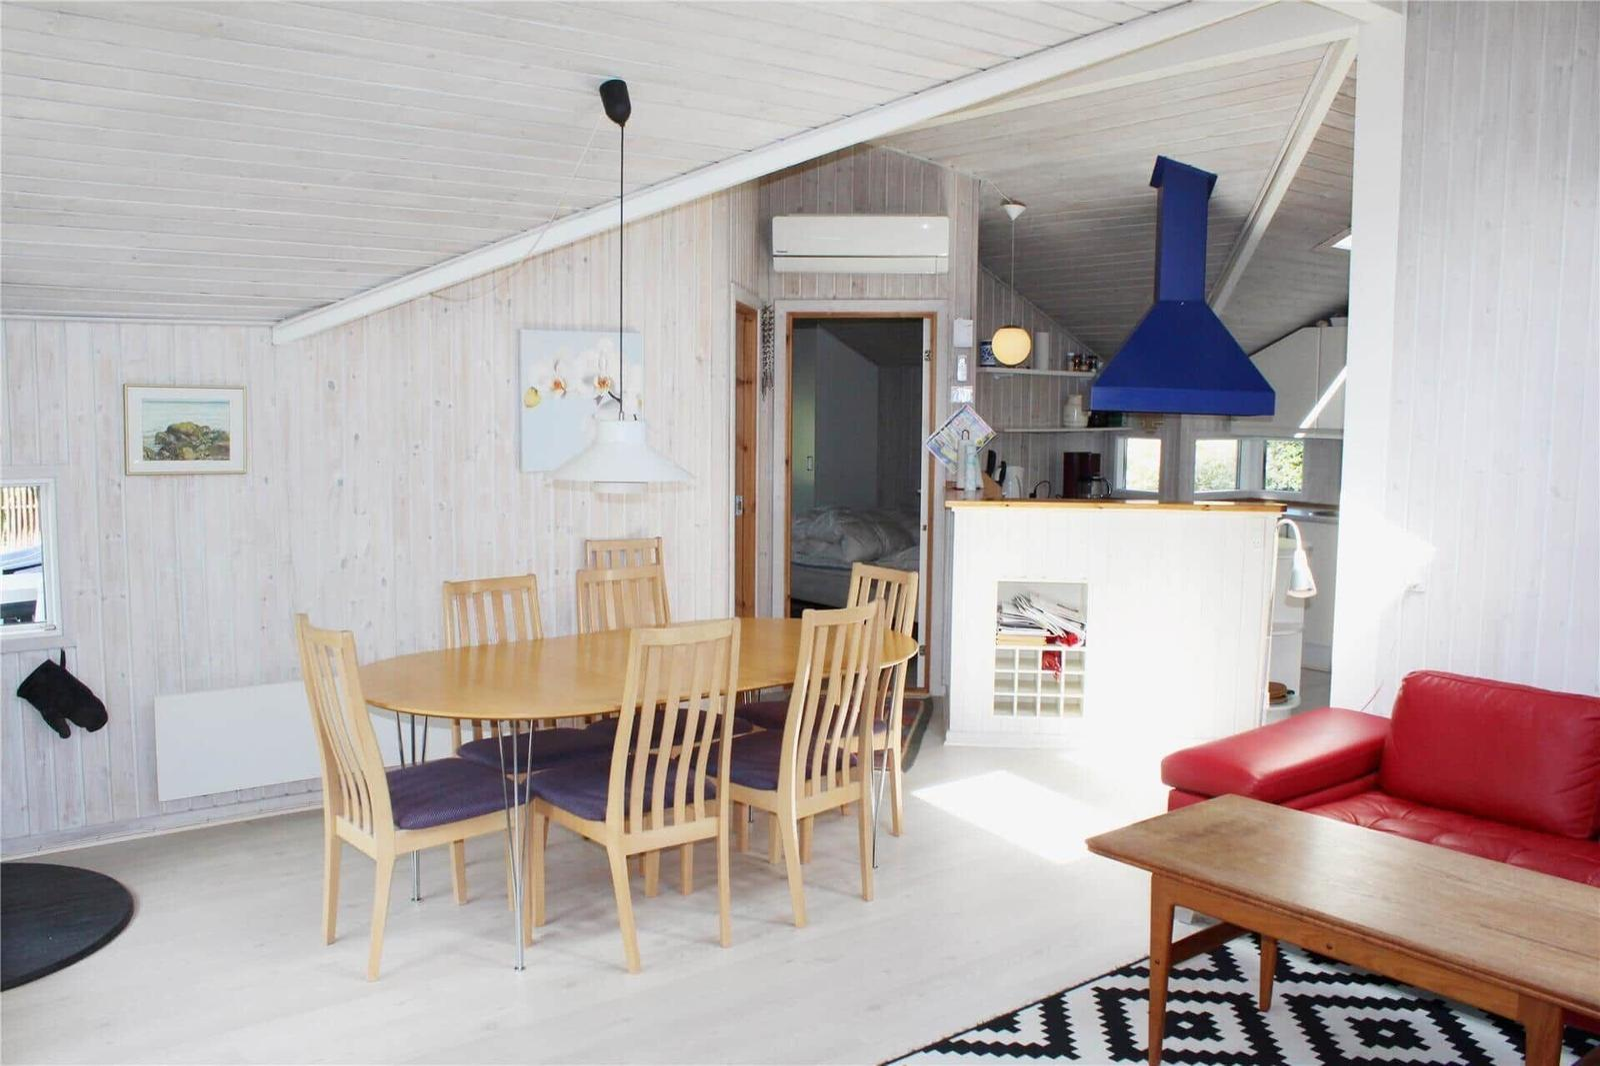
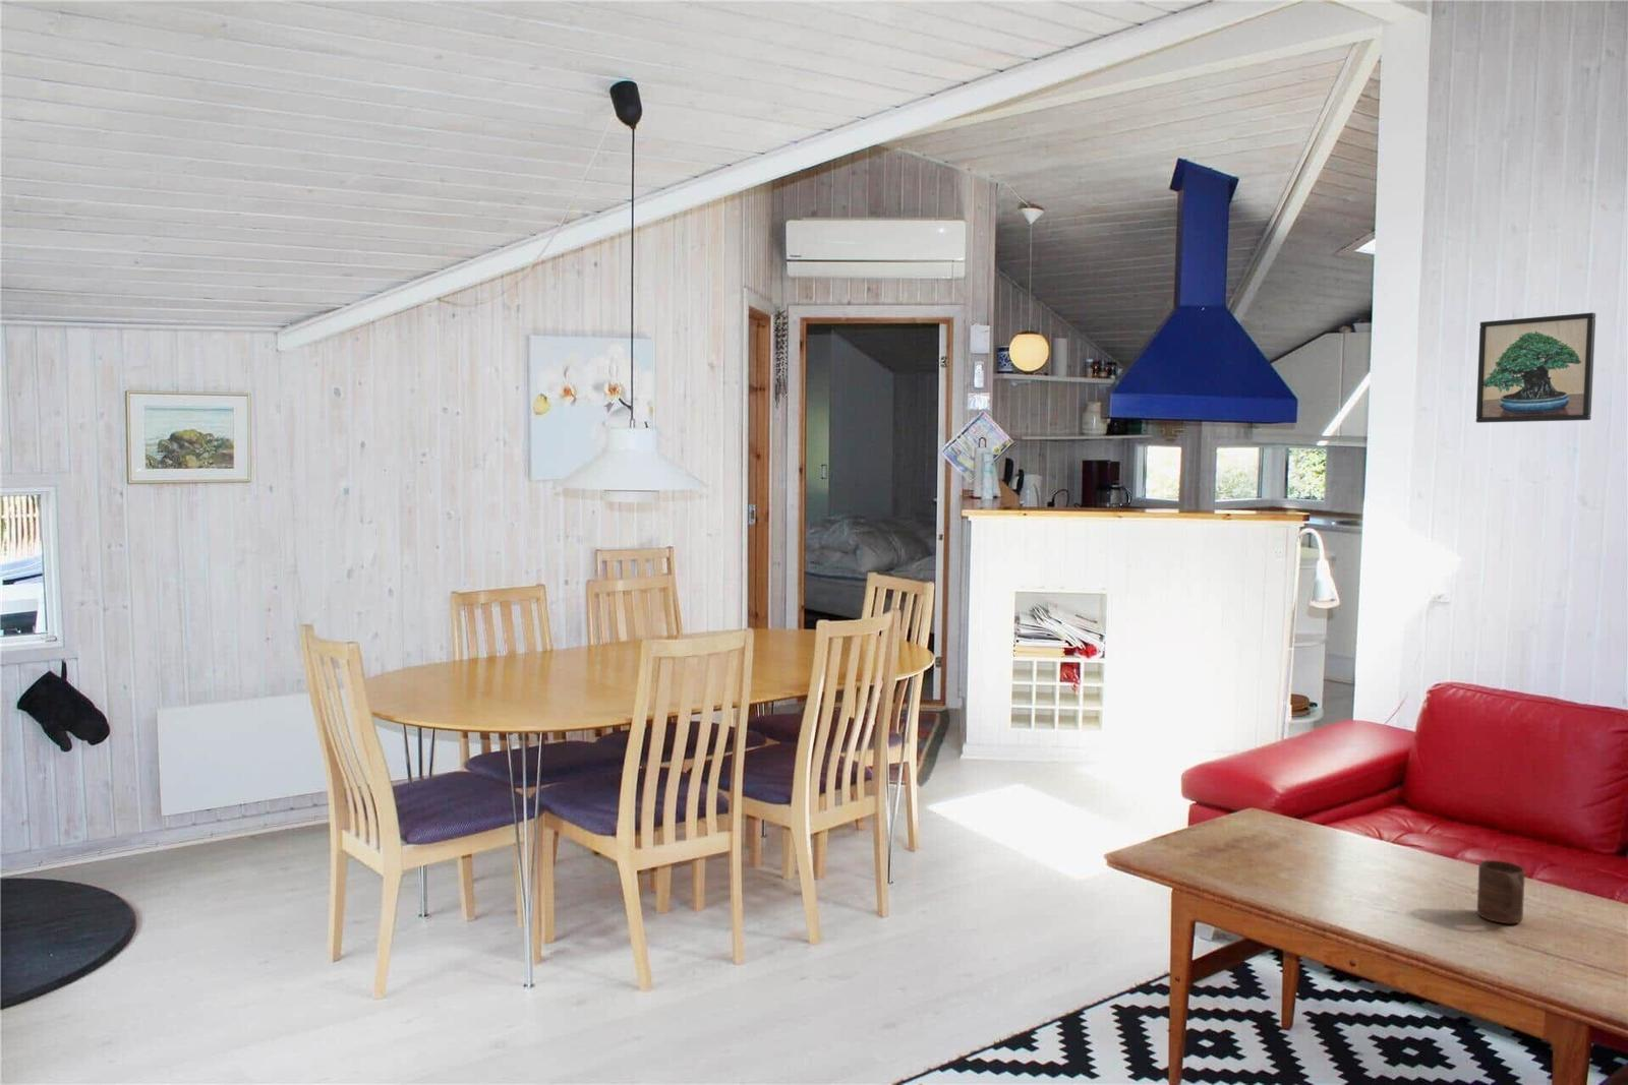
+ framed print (1534, 369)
+ cup (1504, 894)
